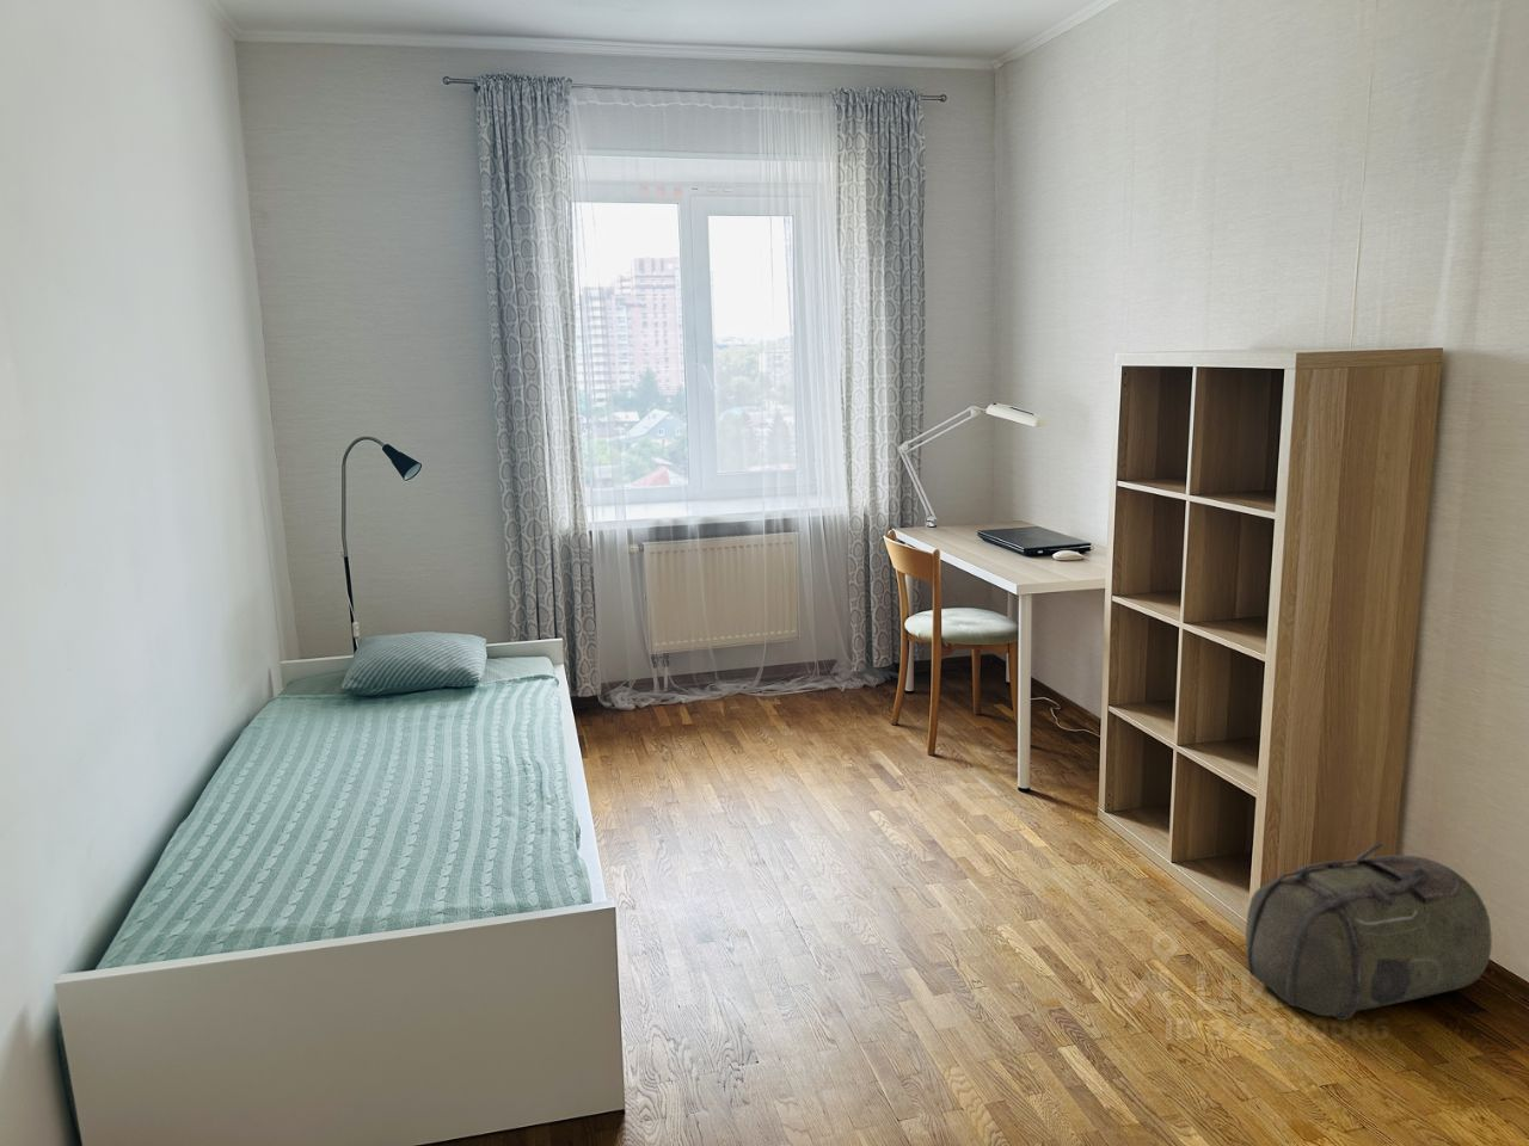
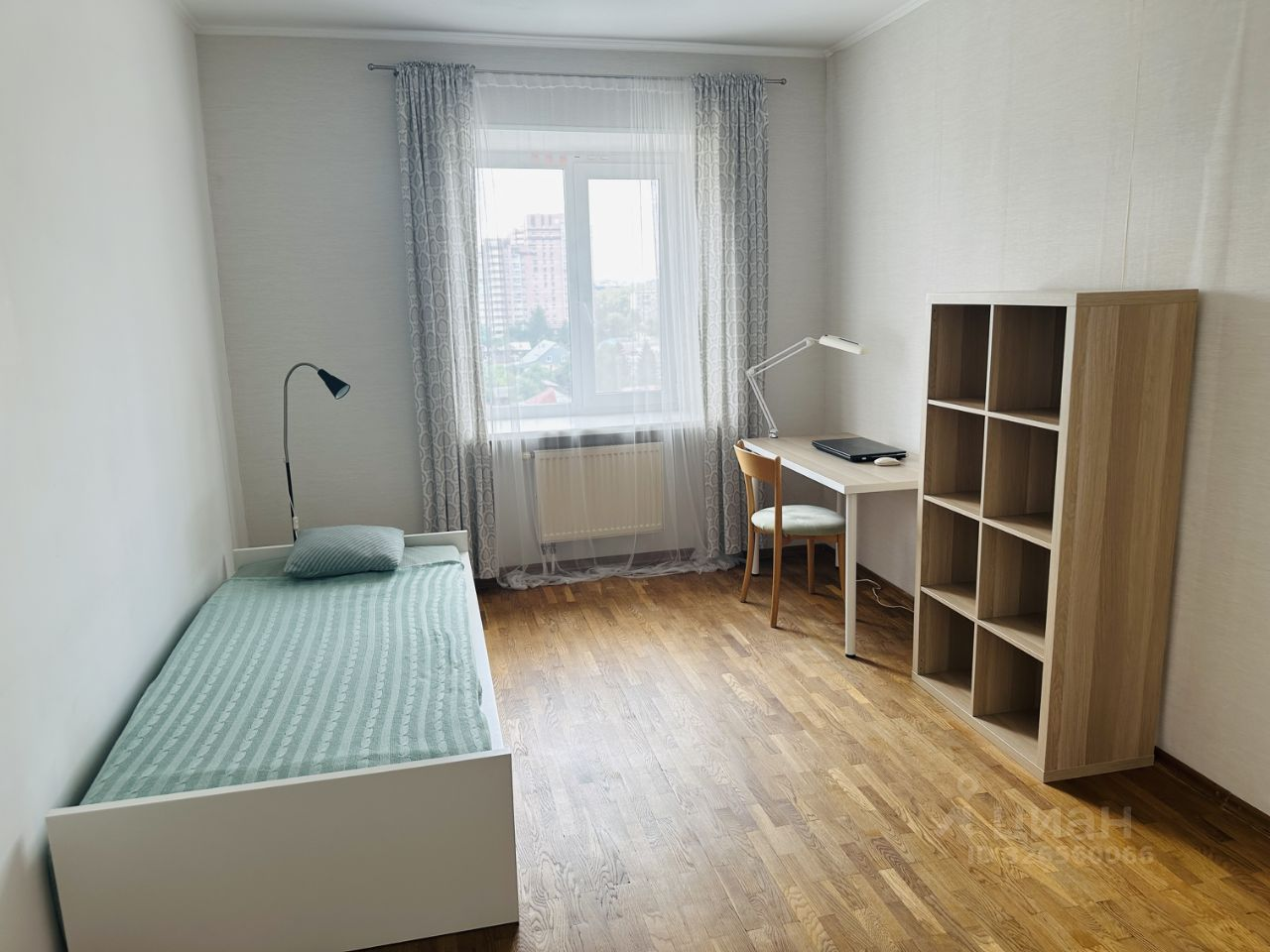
- backpack (1359, 922)
